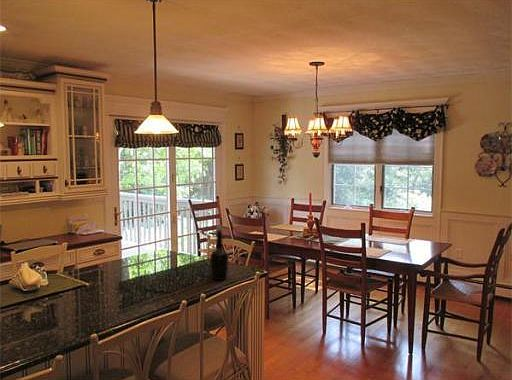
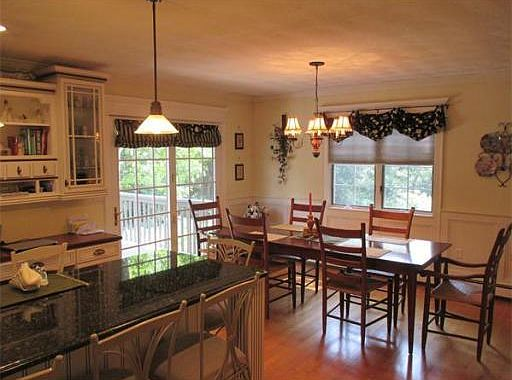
- bottle (219, 252)
